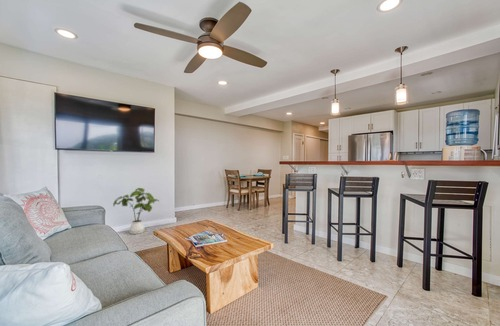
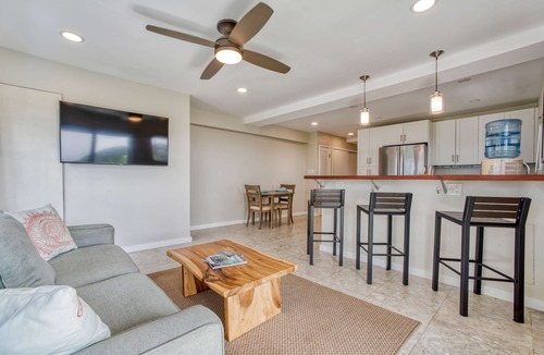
- house plant (141, 210)
